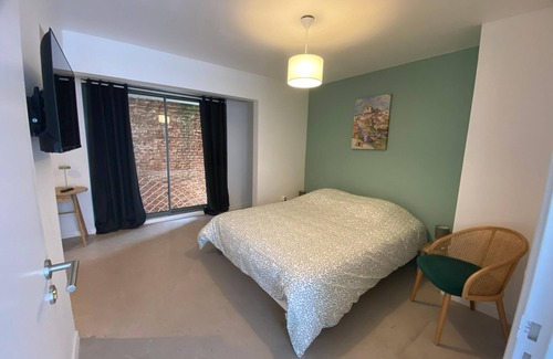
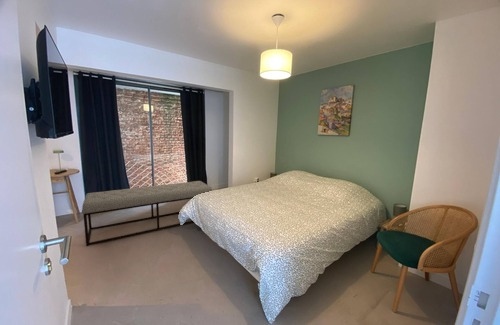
+ bench (156, 206)
